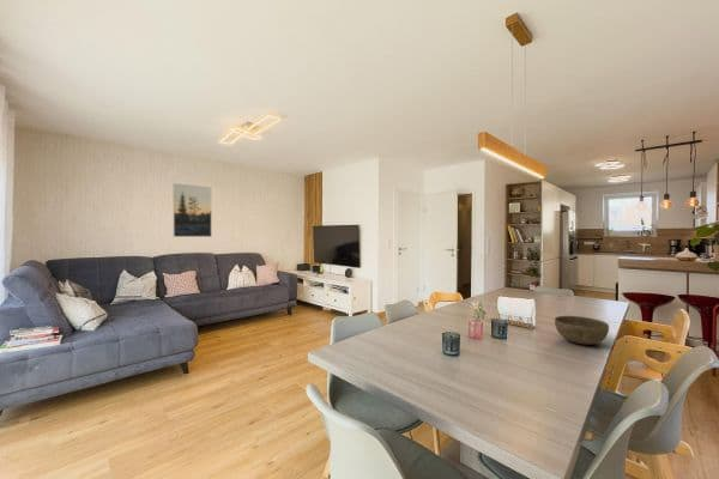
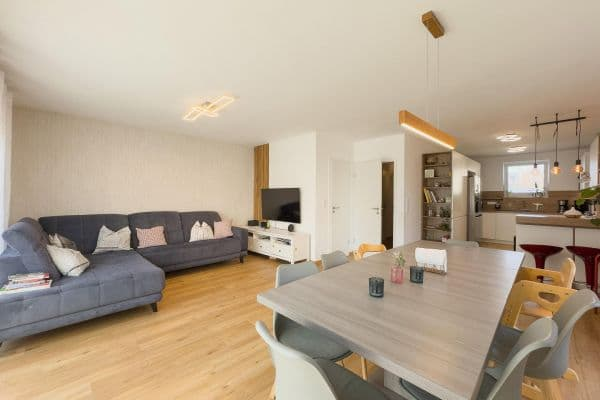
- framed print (193, 211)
- bowl (580, 331)
